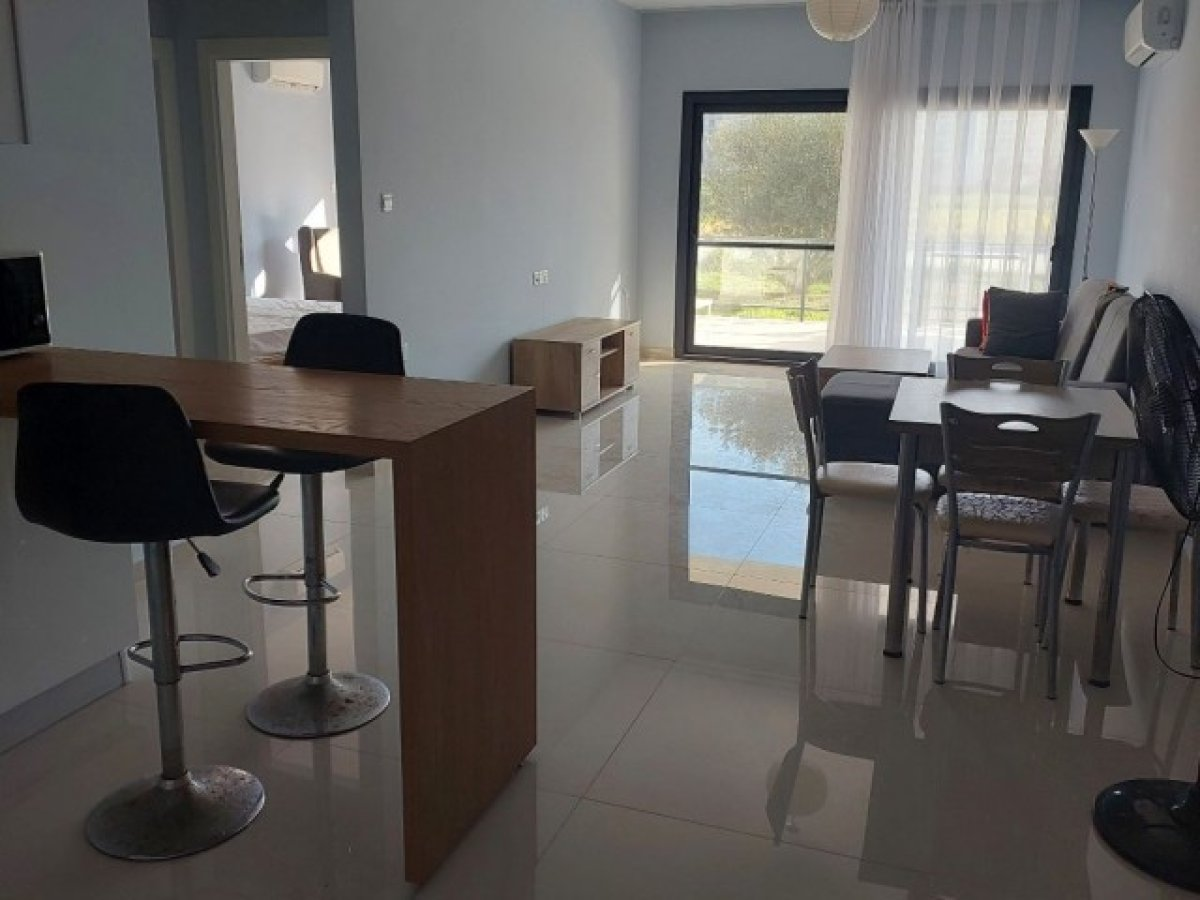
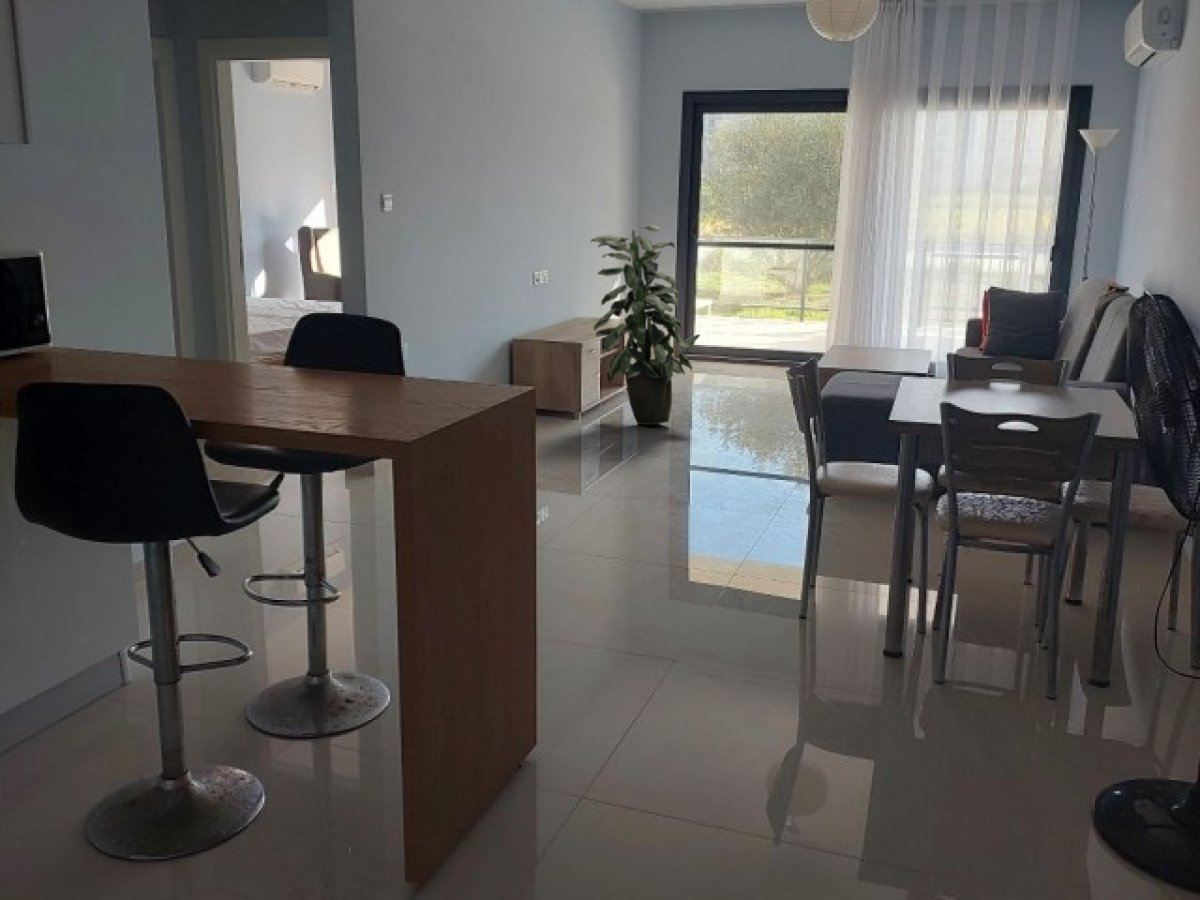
+ indoor plant (642, 326)
